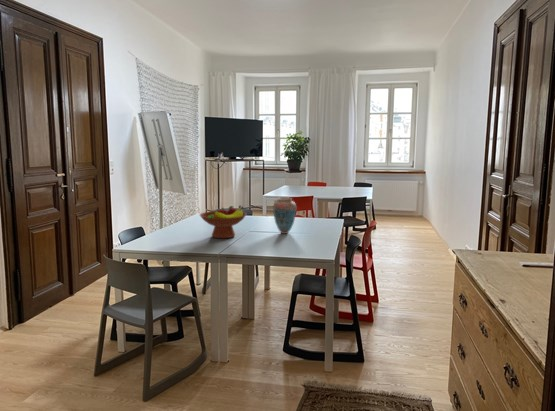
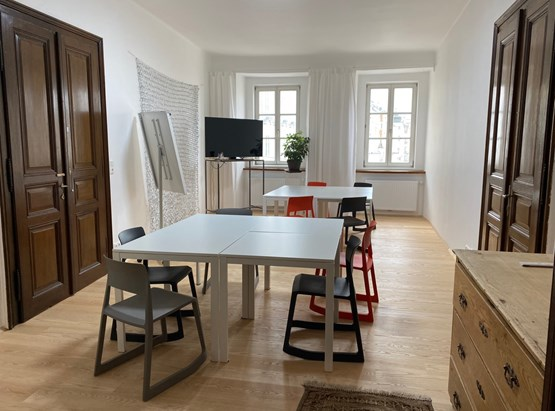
- vase (284, 215)
- fruit bowl (223, 221)
